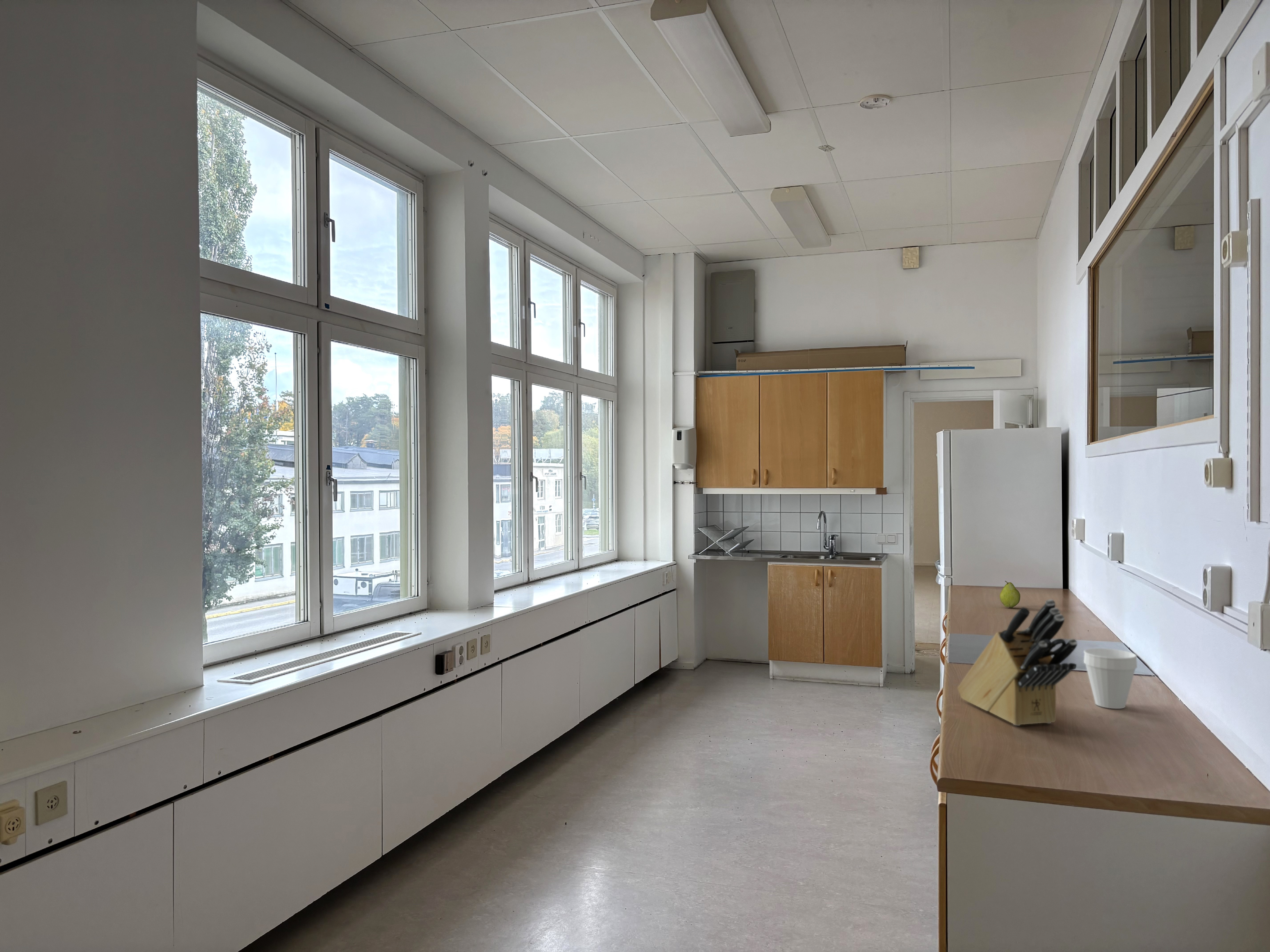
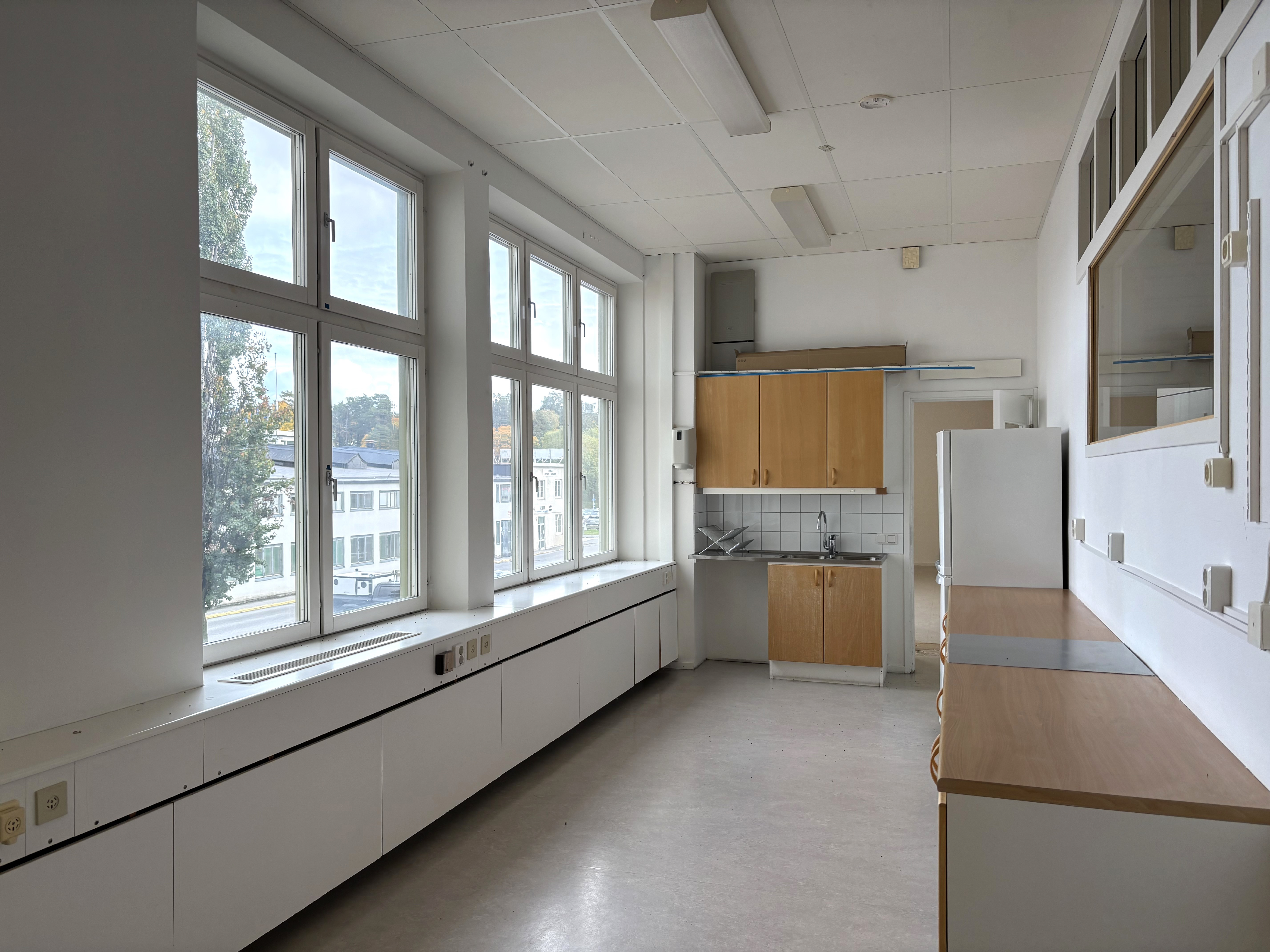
- fruit (1010, 594)
- cup (1110, 679)
- knife block (1014, 654)
